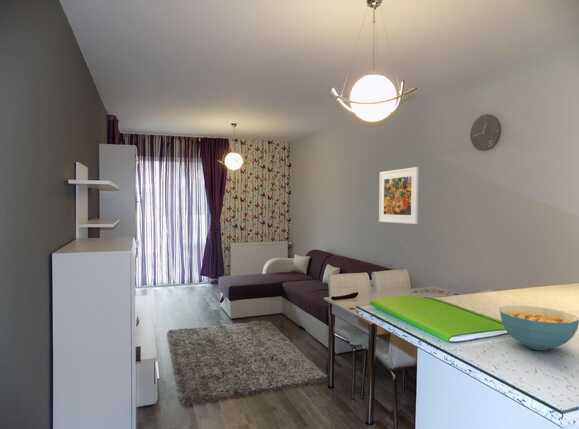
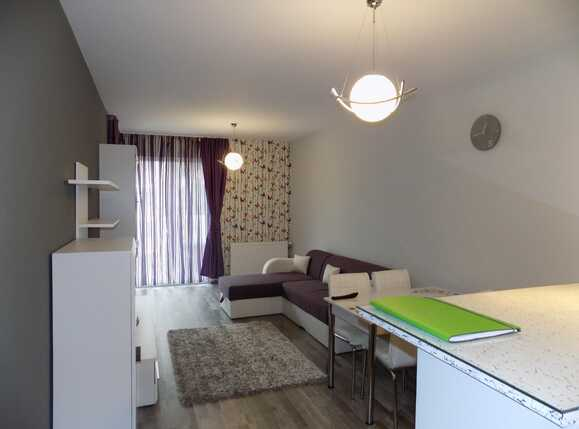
- cereal bowl (536, 330)
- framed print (397, 196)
